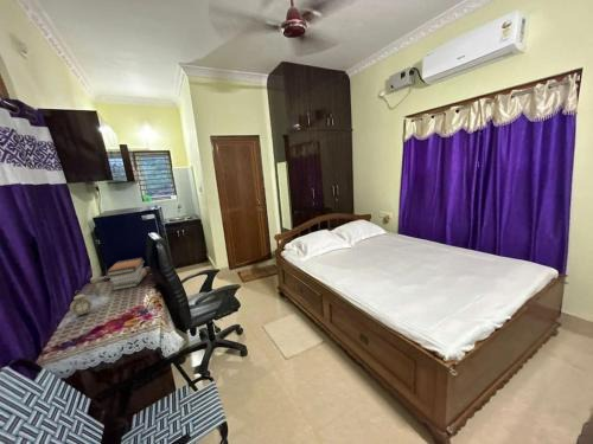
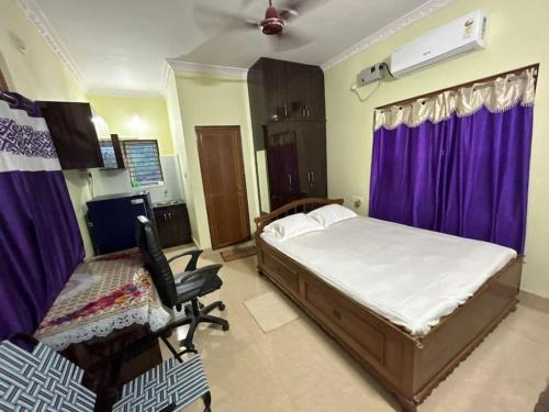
- alarm clock (81, 302)
- book stack (127, 272)
